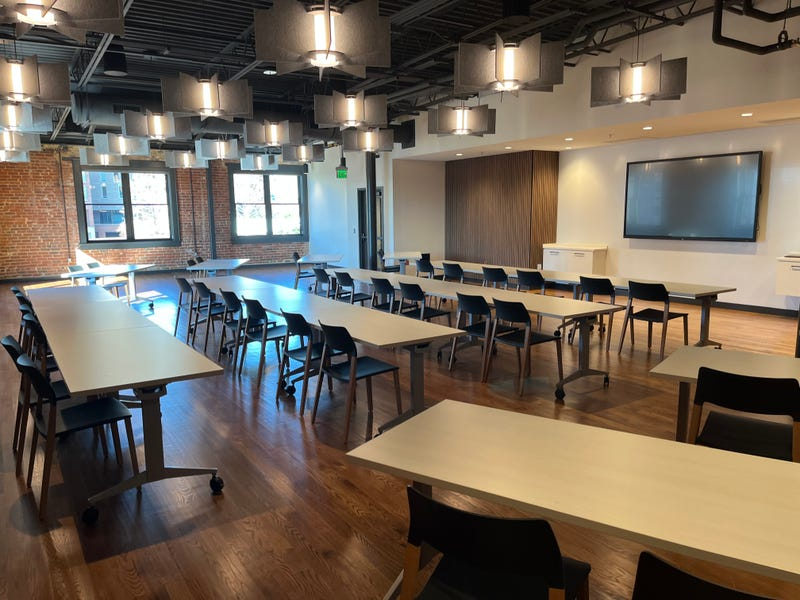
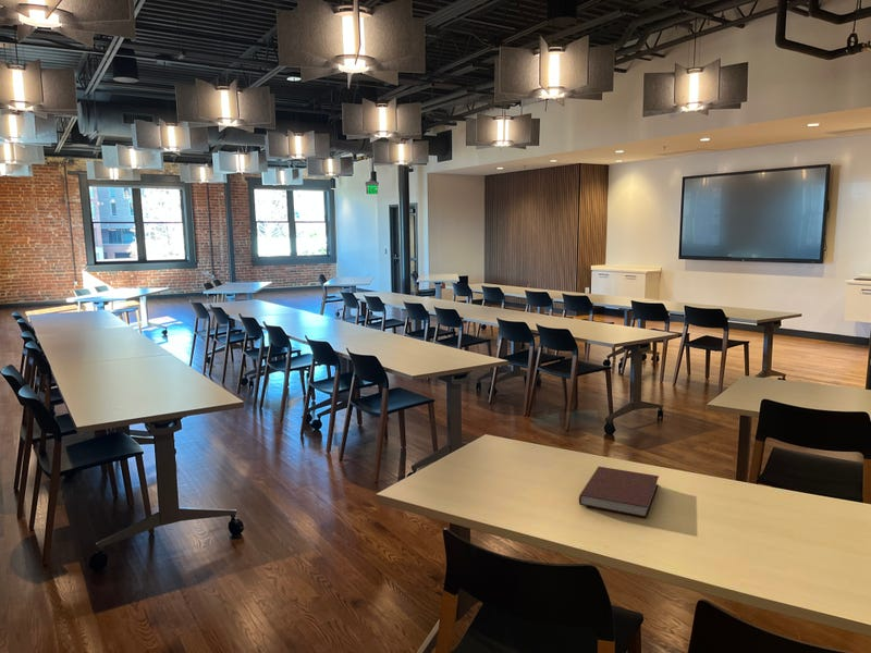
+ notebook (619, 490)
